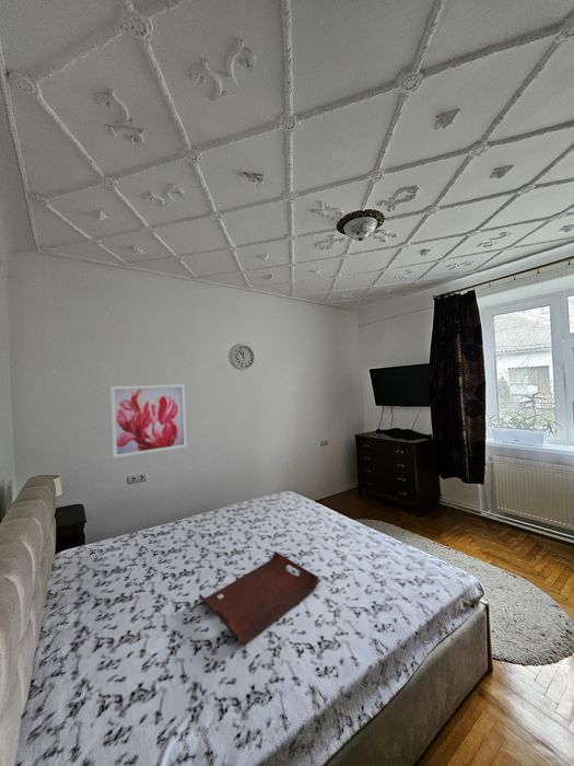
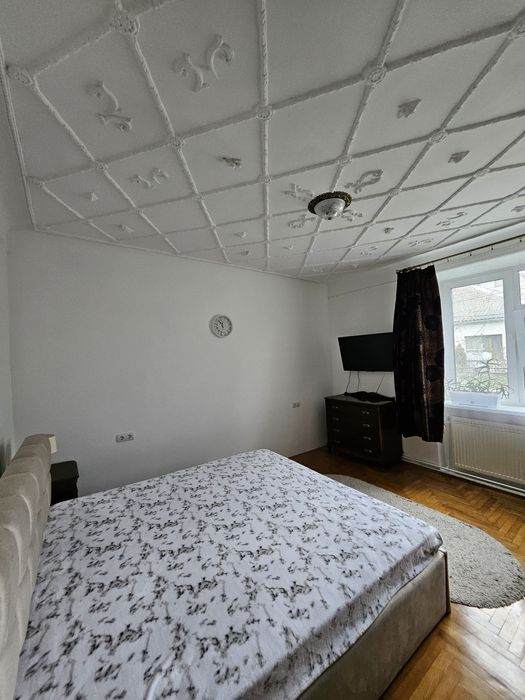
- wall art (151, 418)
- serving tray (260, 590)
